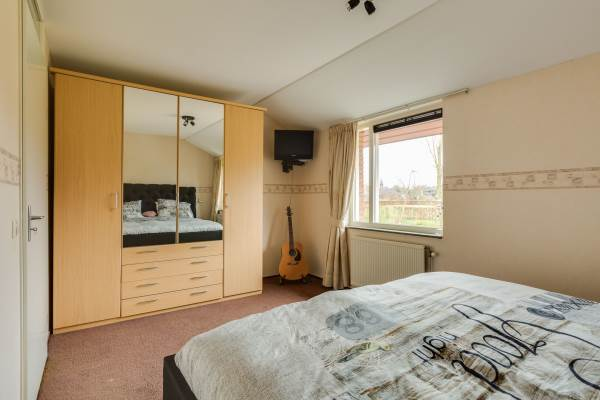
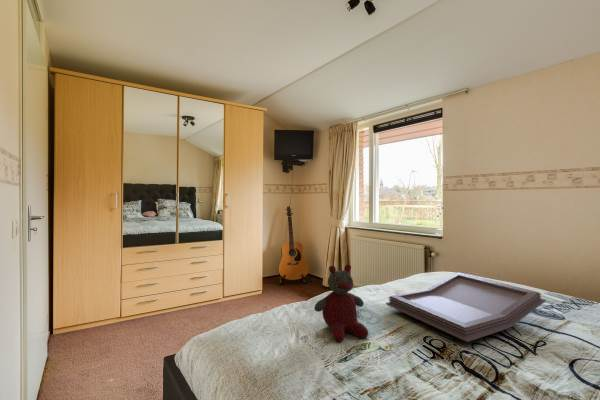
+ serving tray (461, 301)
+ stuffed bear (343, 299)
